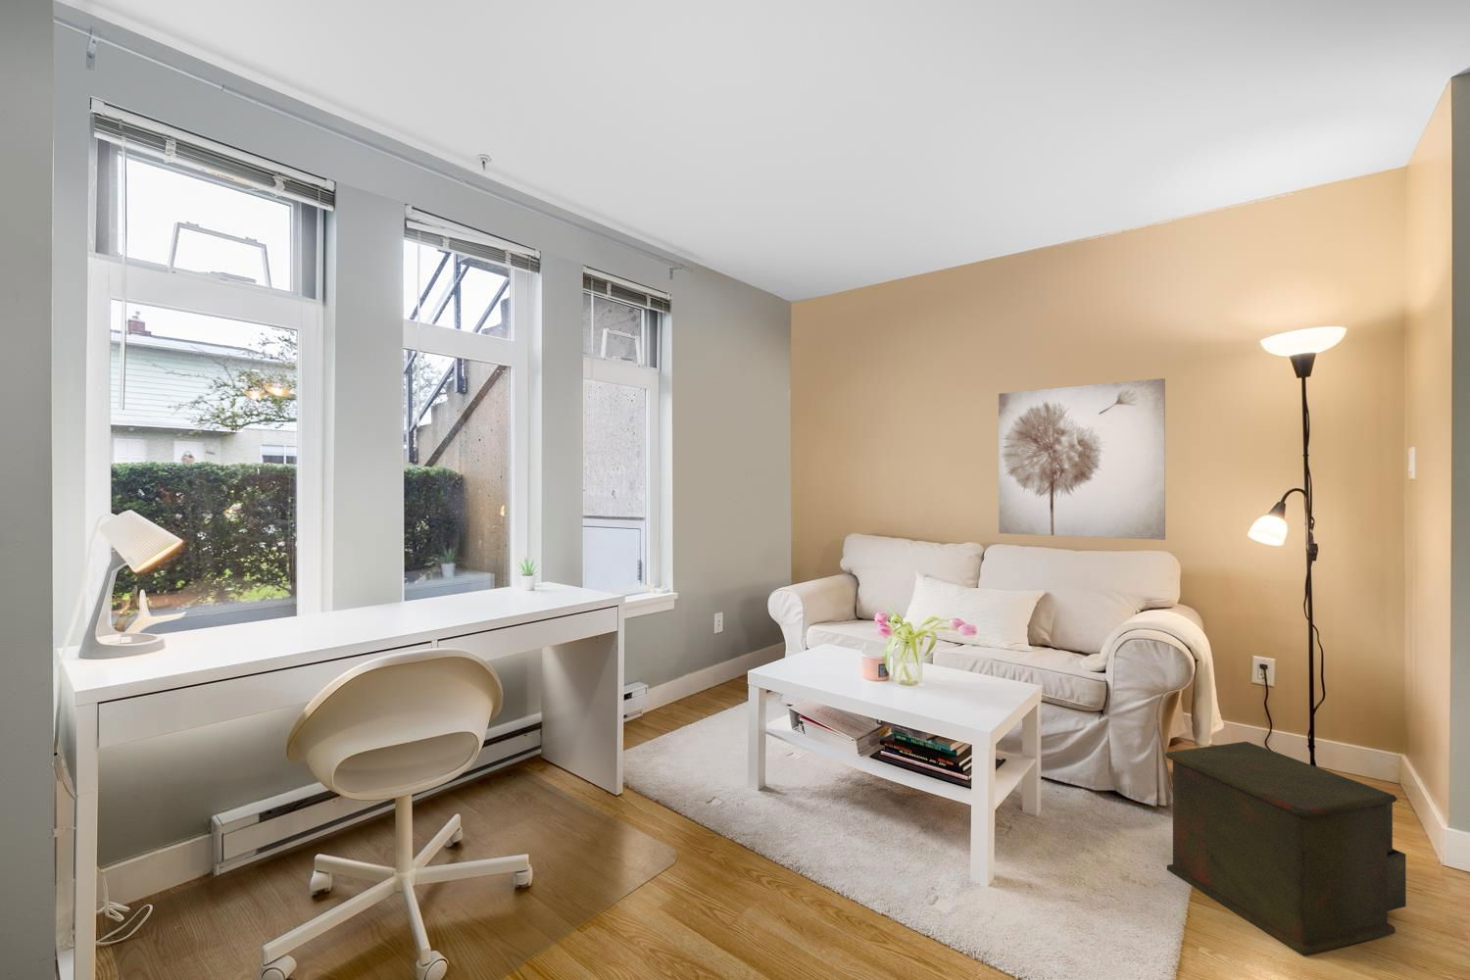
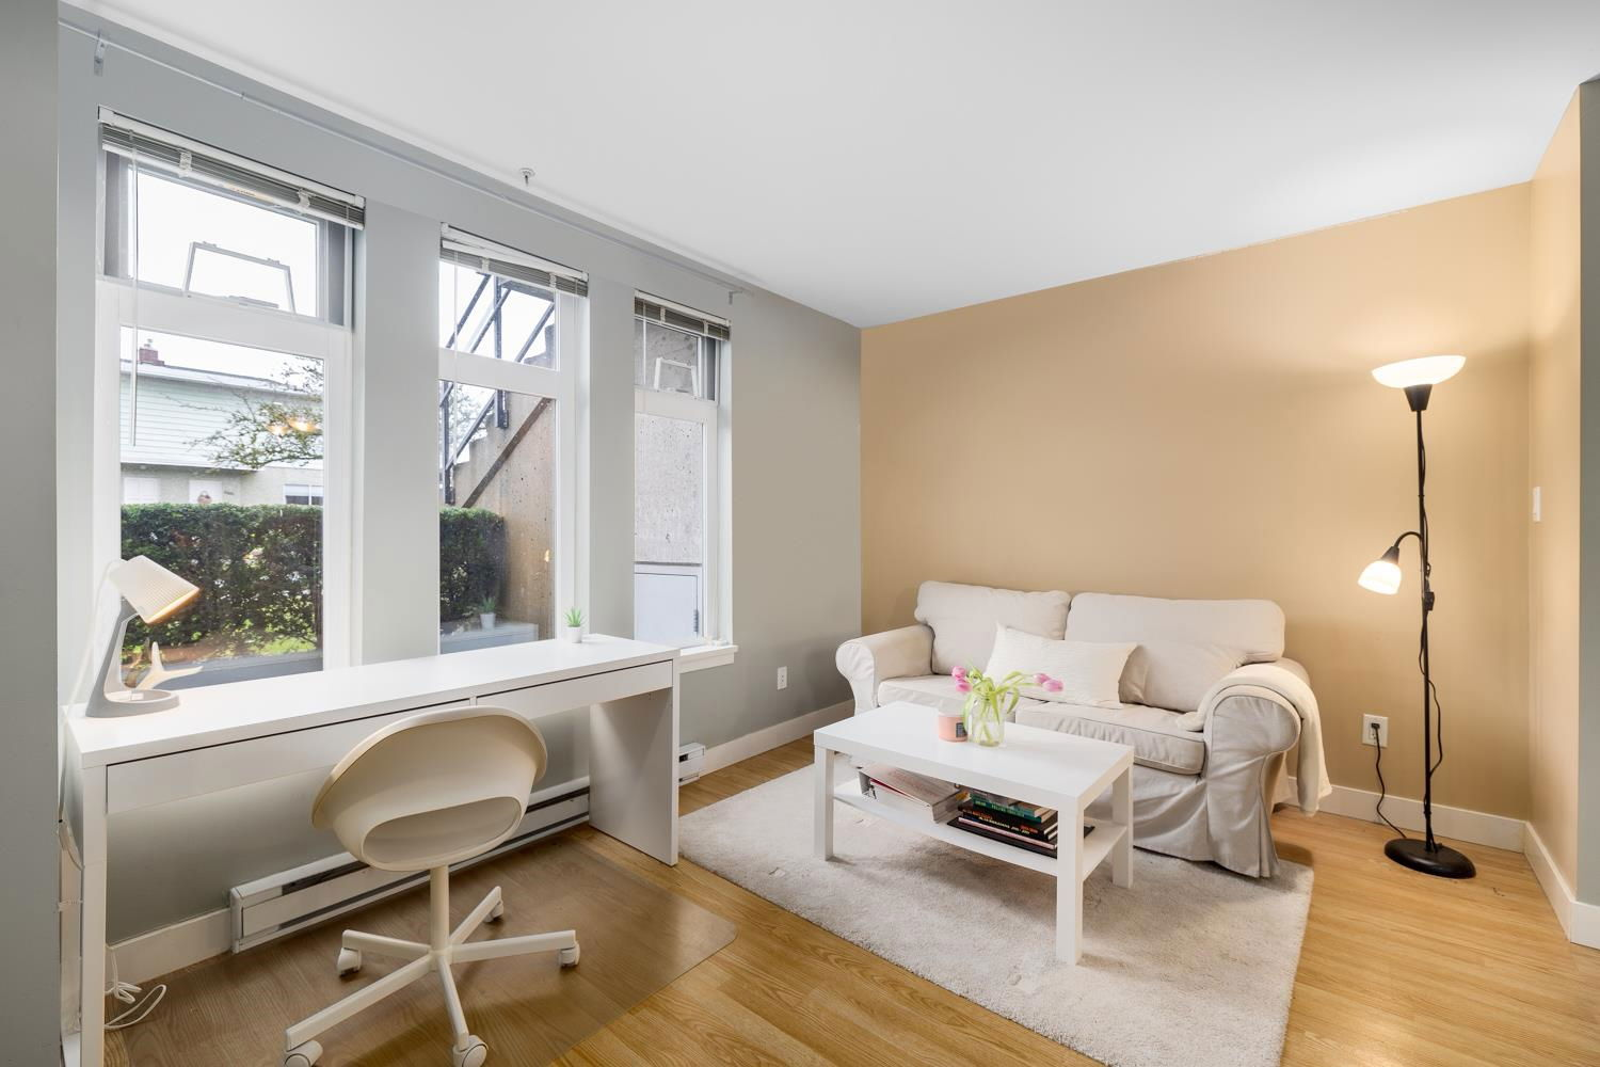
- nightstand (1280, 833)
- wall art (1076, 460)
